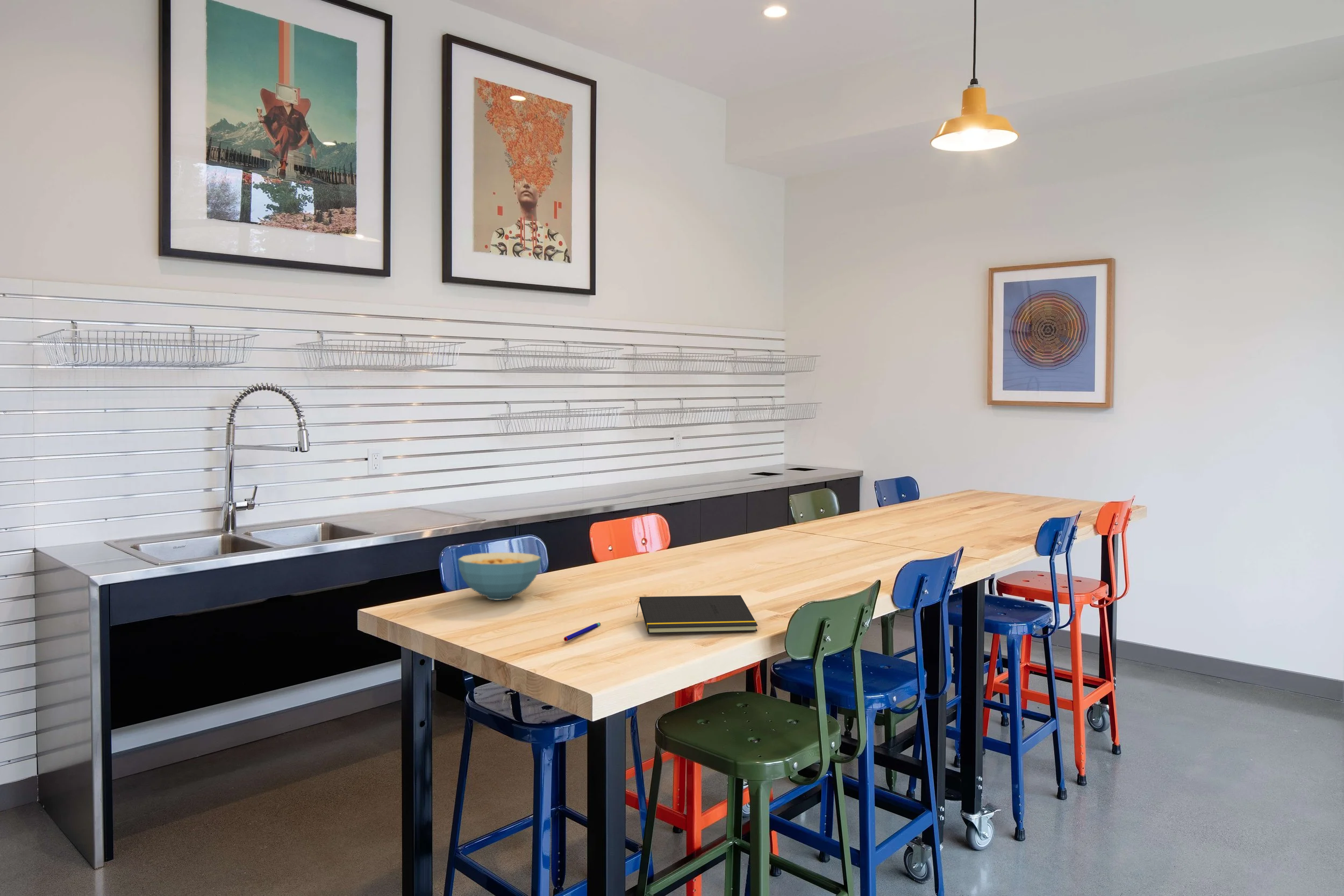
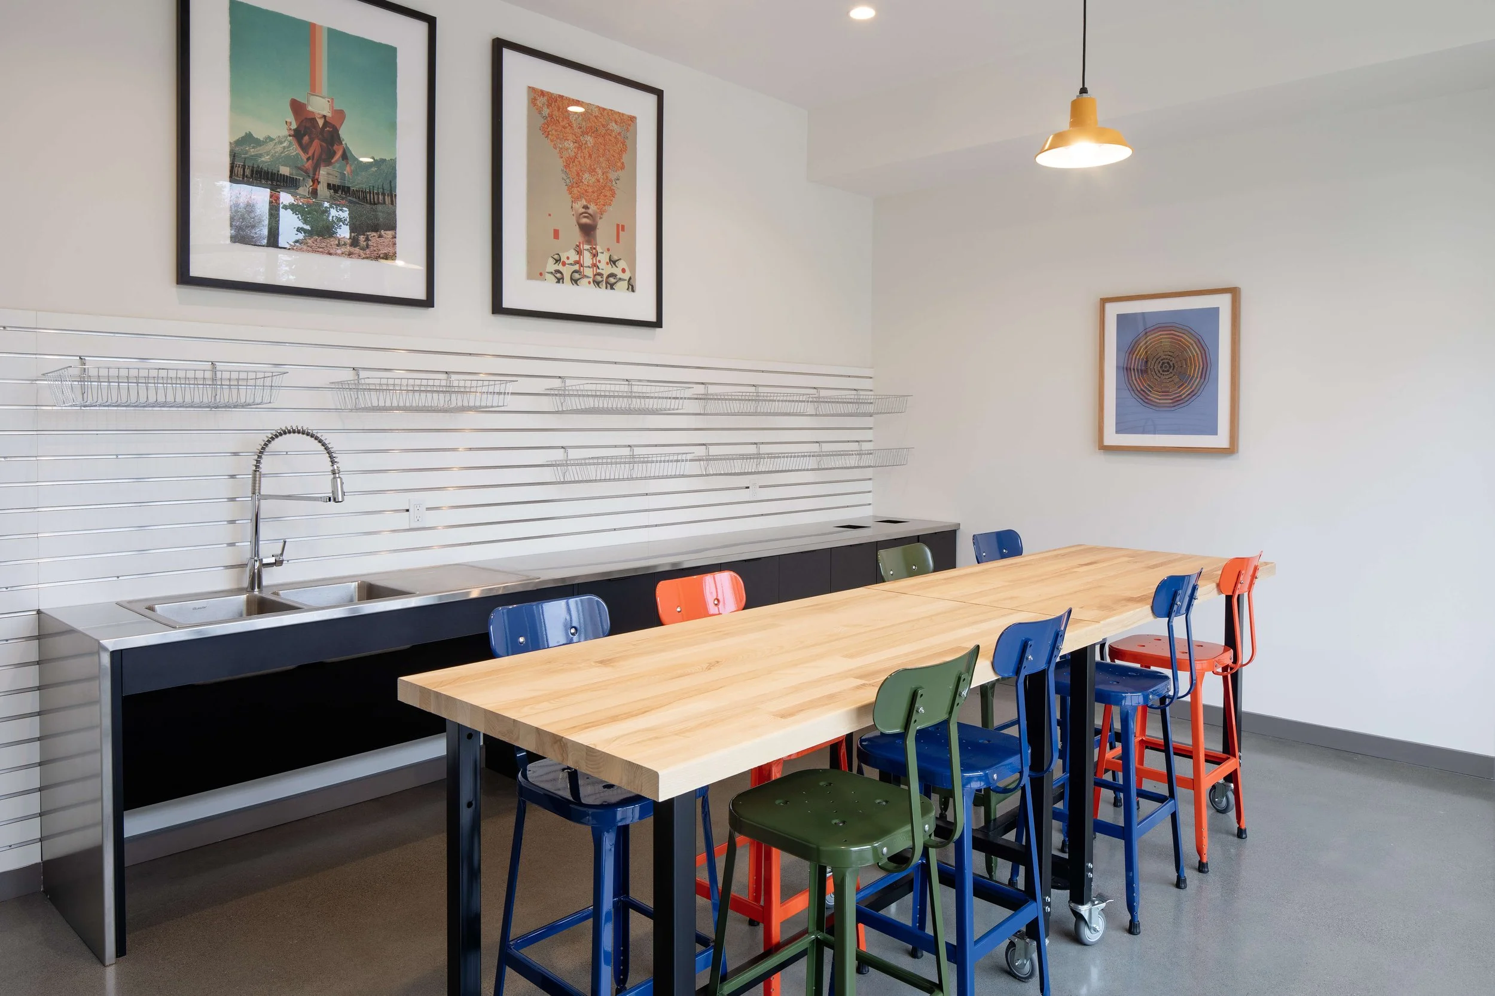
- pen (583, 631)
- cereal bowl (499, 578)
- notepad (696, 613)
